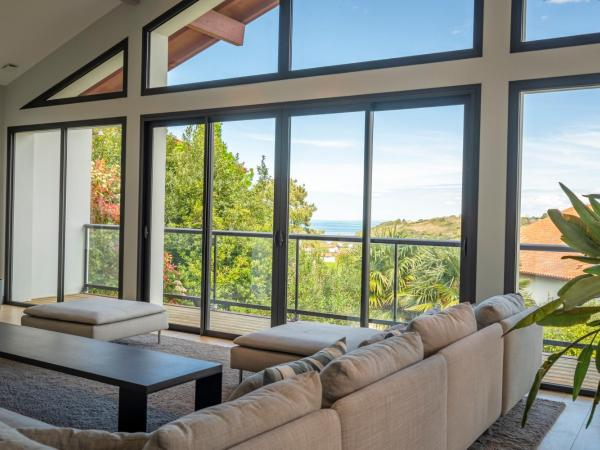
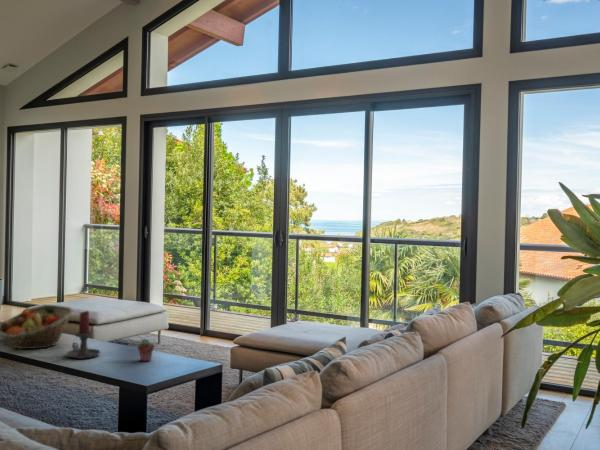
+ candle holder (81, 332)
+ fruit basket (35, 326)
+ potted succulent (145, 349)
